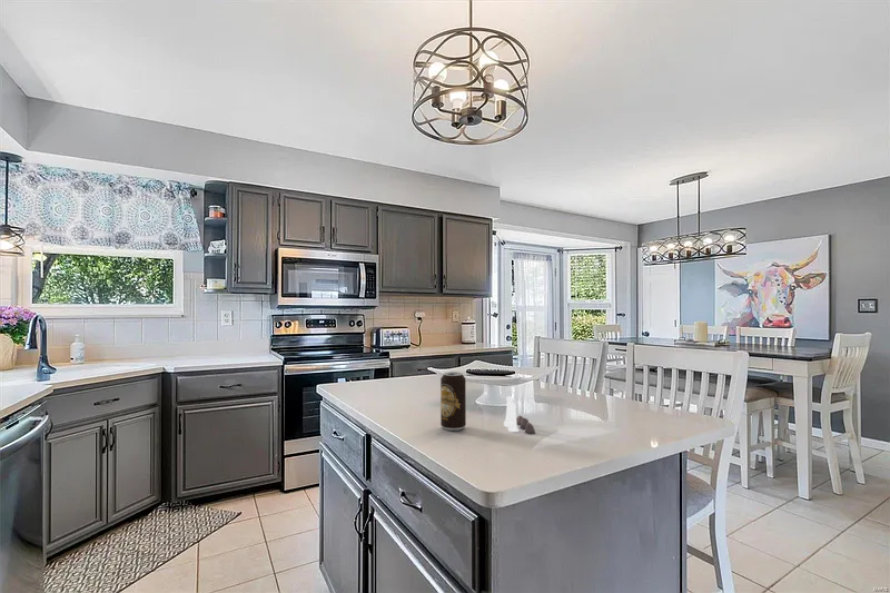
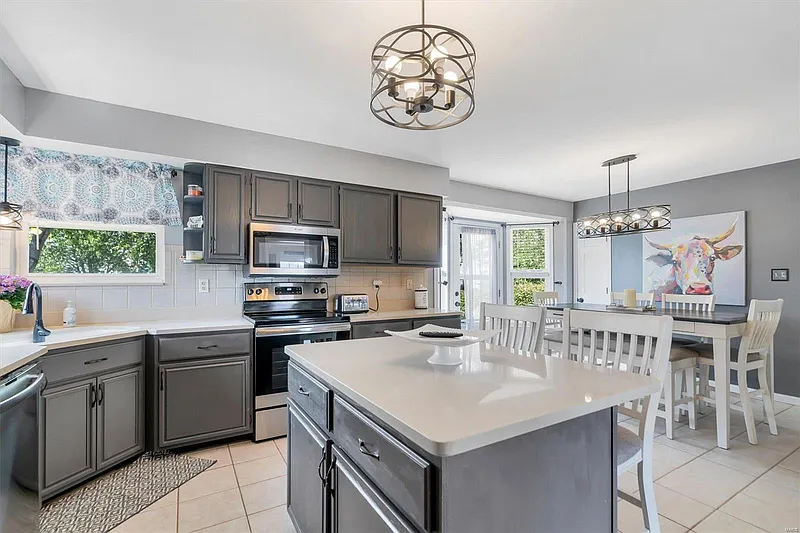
- salt and pepper shaker set (515, 412)
- beverage can (453, 399)
